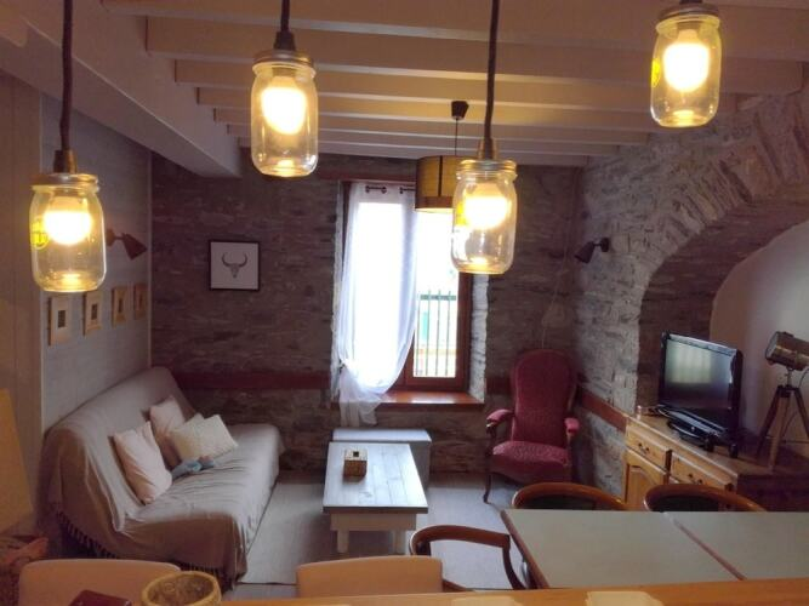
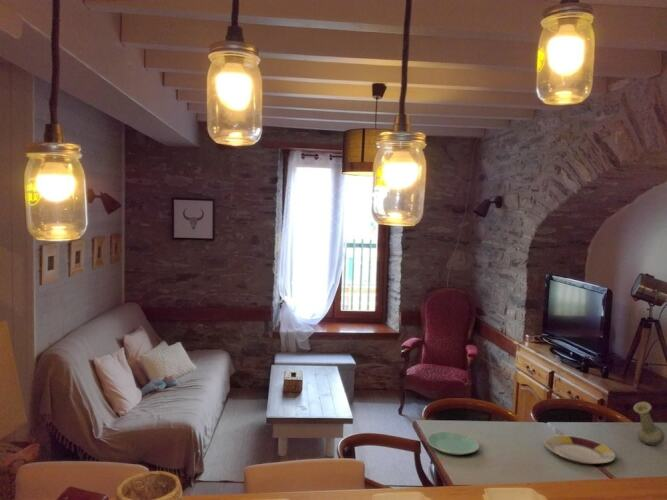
+ plate (578, 450)
+ vase (646, 422)
+ plate (452, 444)
